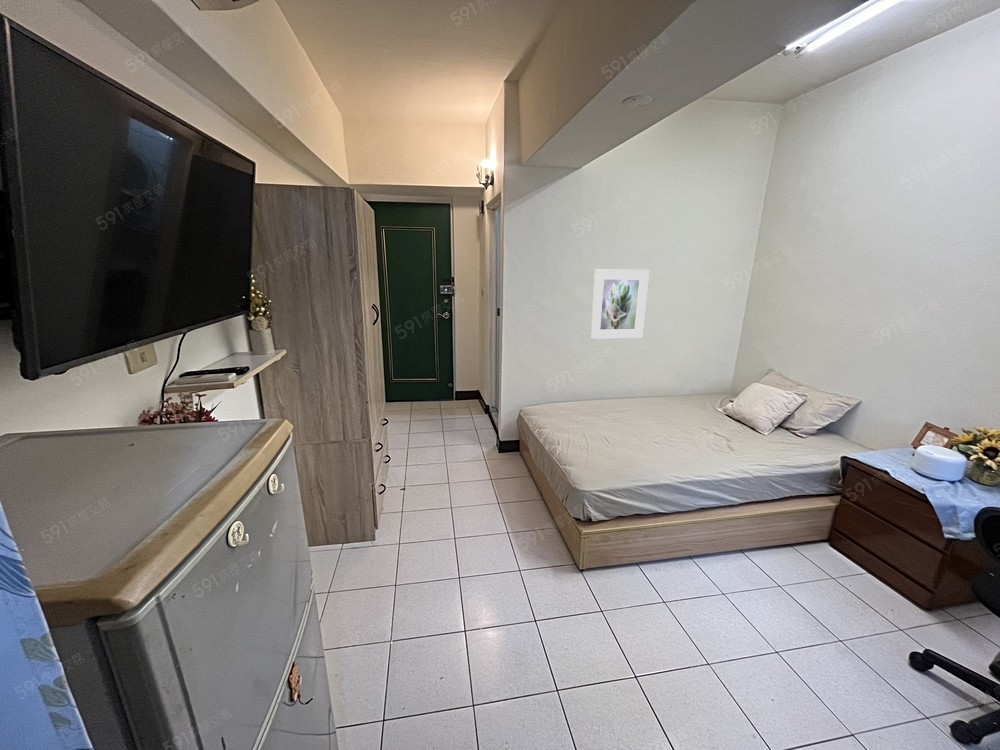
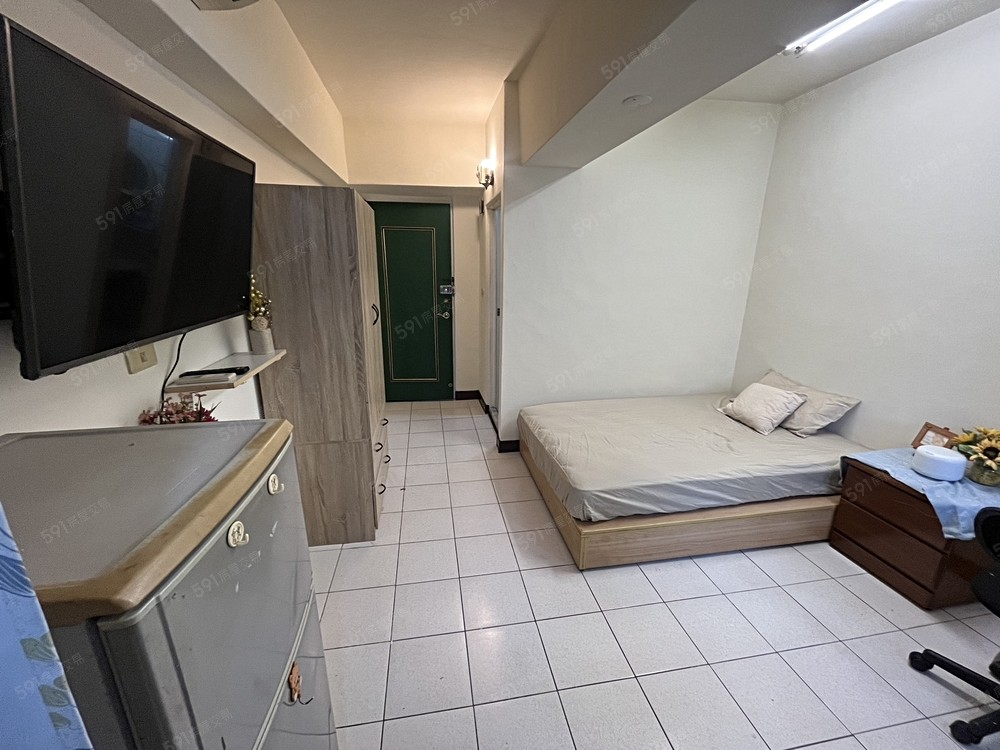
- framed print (619, 304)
